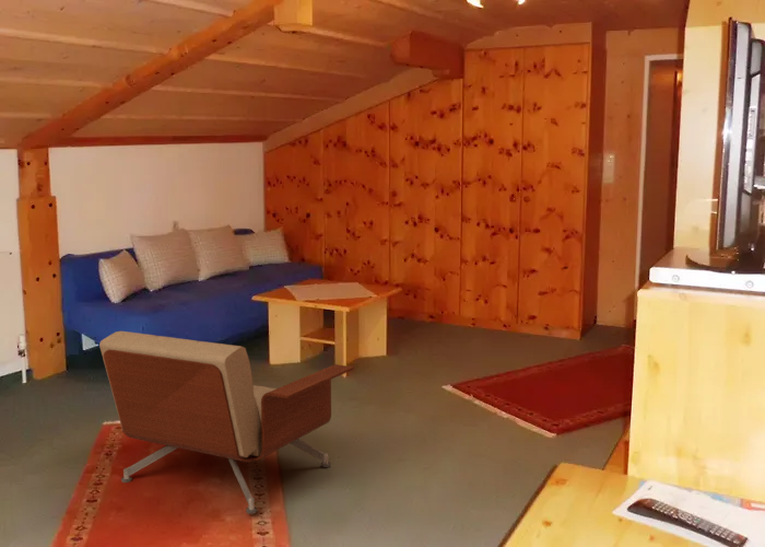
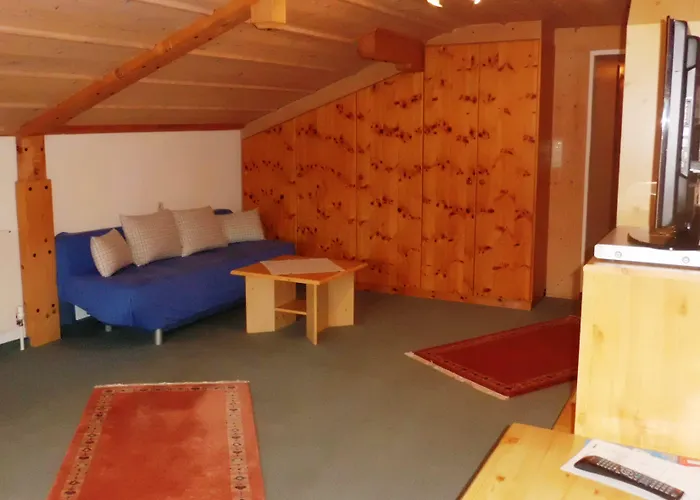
- armchair (217, 403)
